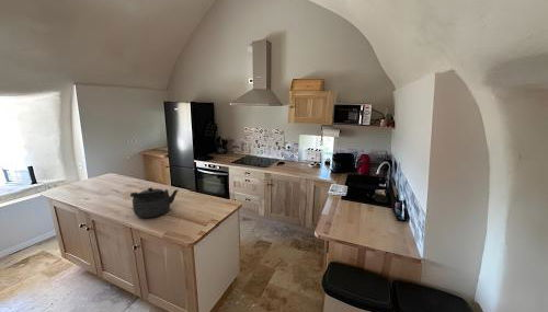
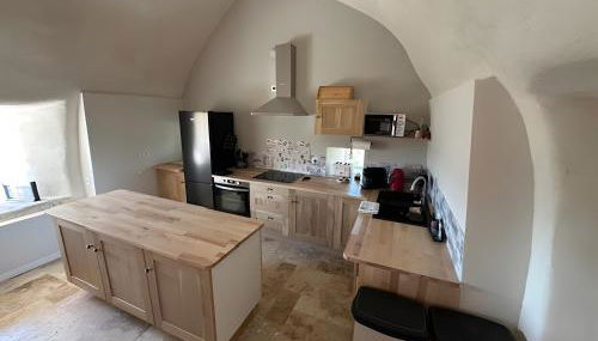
- kettle (152, 200)
